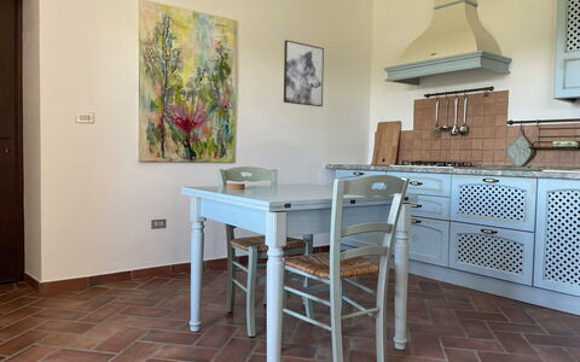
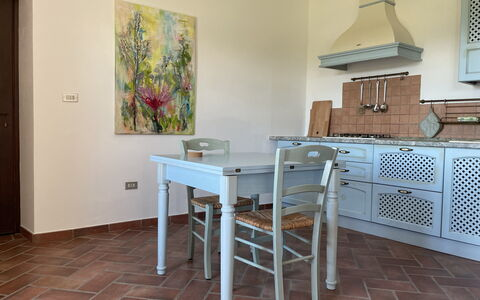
- wall art (303, 74)
